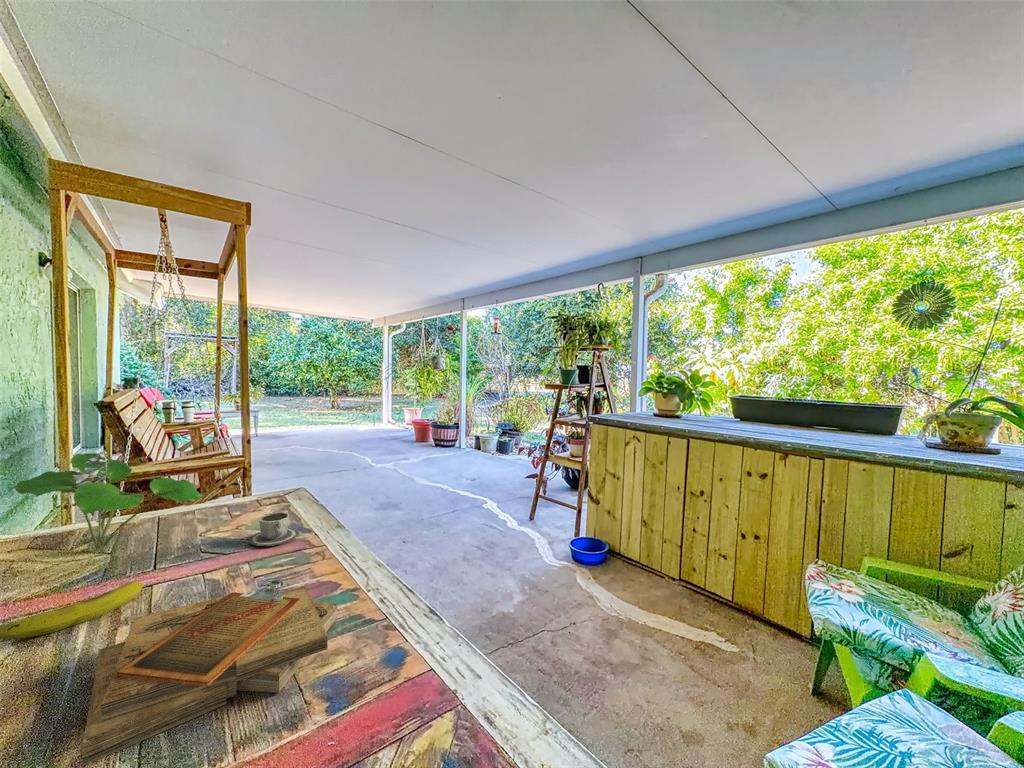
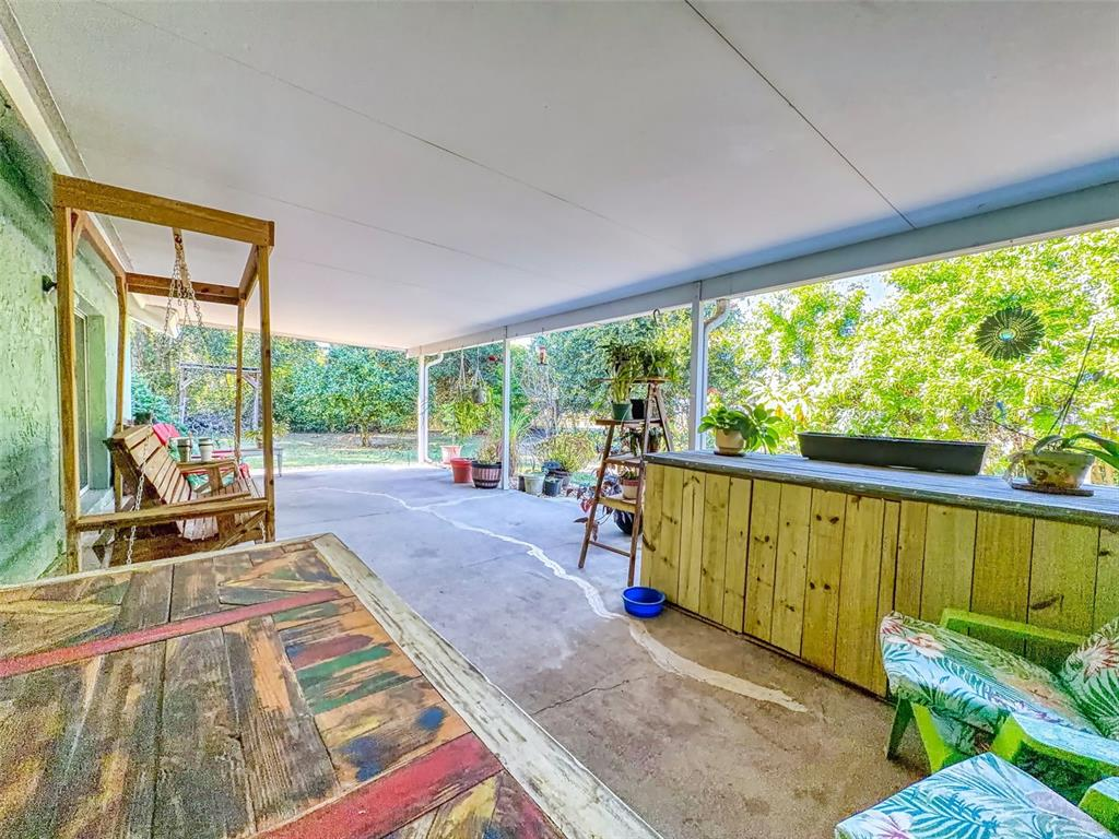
- cup (274, 527)
- plant (114, 499)
- fruit (74, 607)
- clipboard (212, 647)
